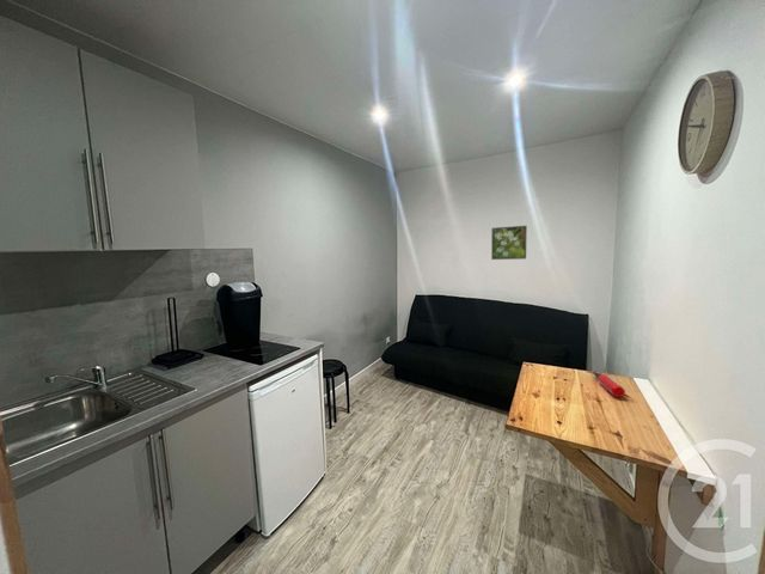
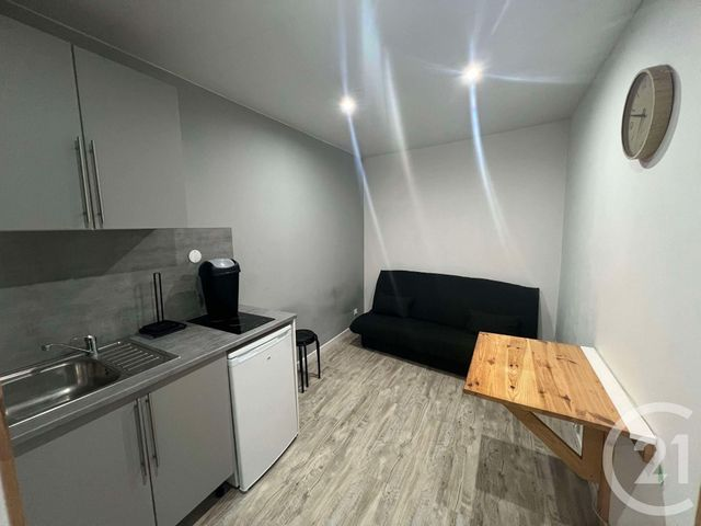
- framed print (508, 243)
- water bottle (607, 381)
